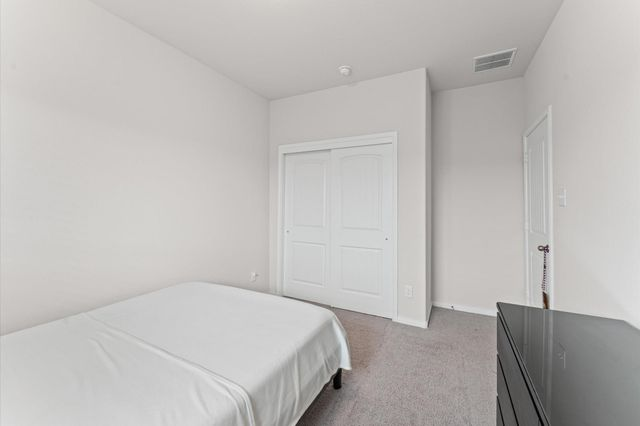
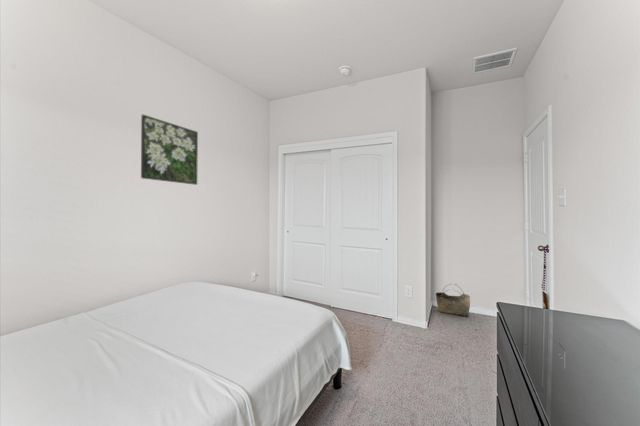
+ basket (452, 299)
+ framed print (171, 152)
